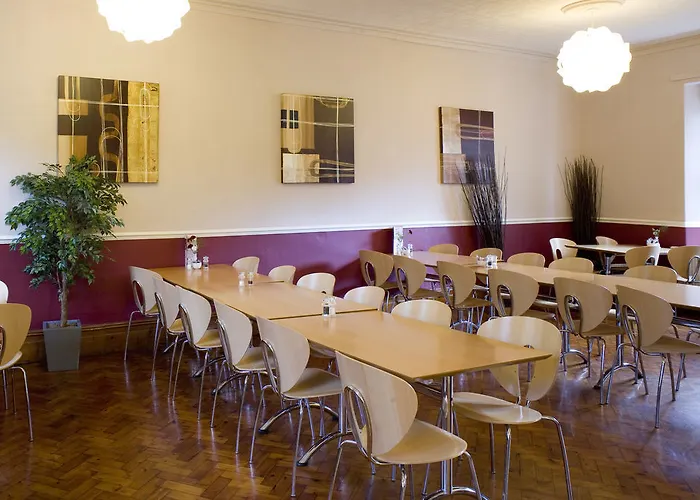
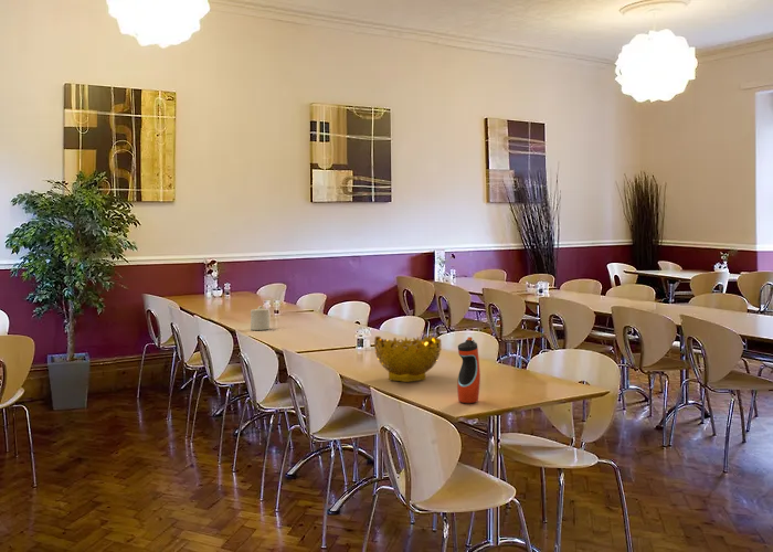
+ decorative bowl (407, 357)
+ water bottle (468, 369)
+ candle (260, 317)
